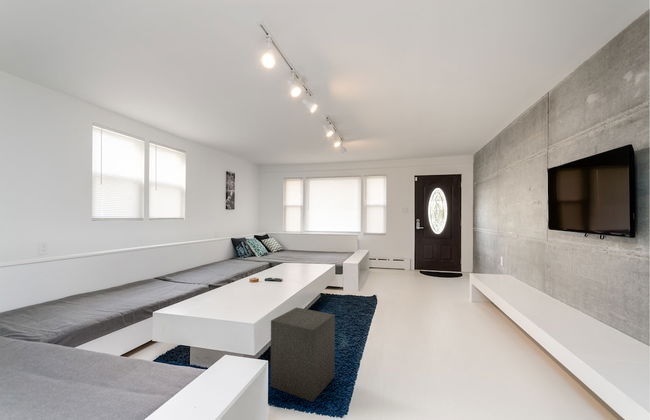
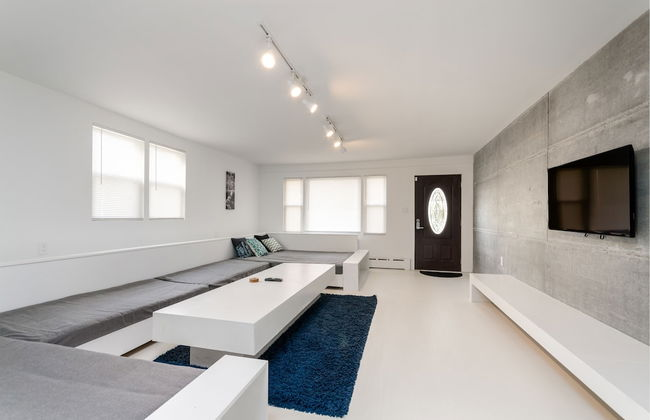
- speaker (303, 349)
